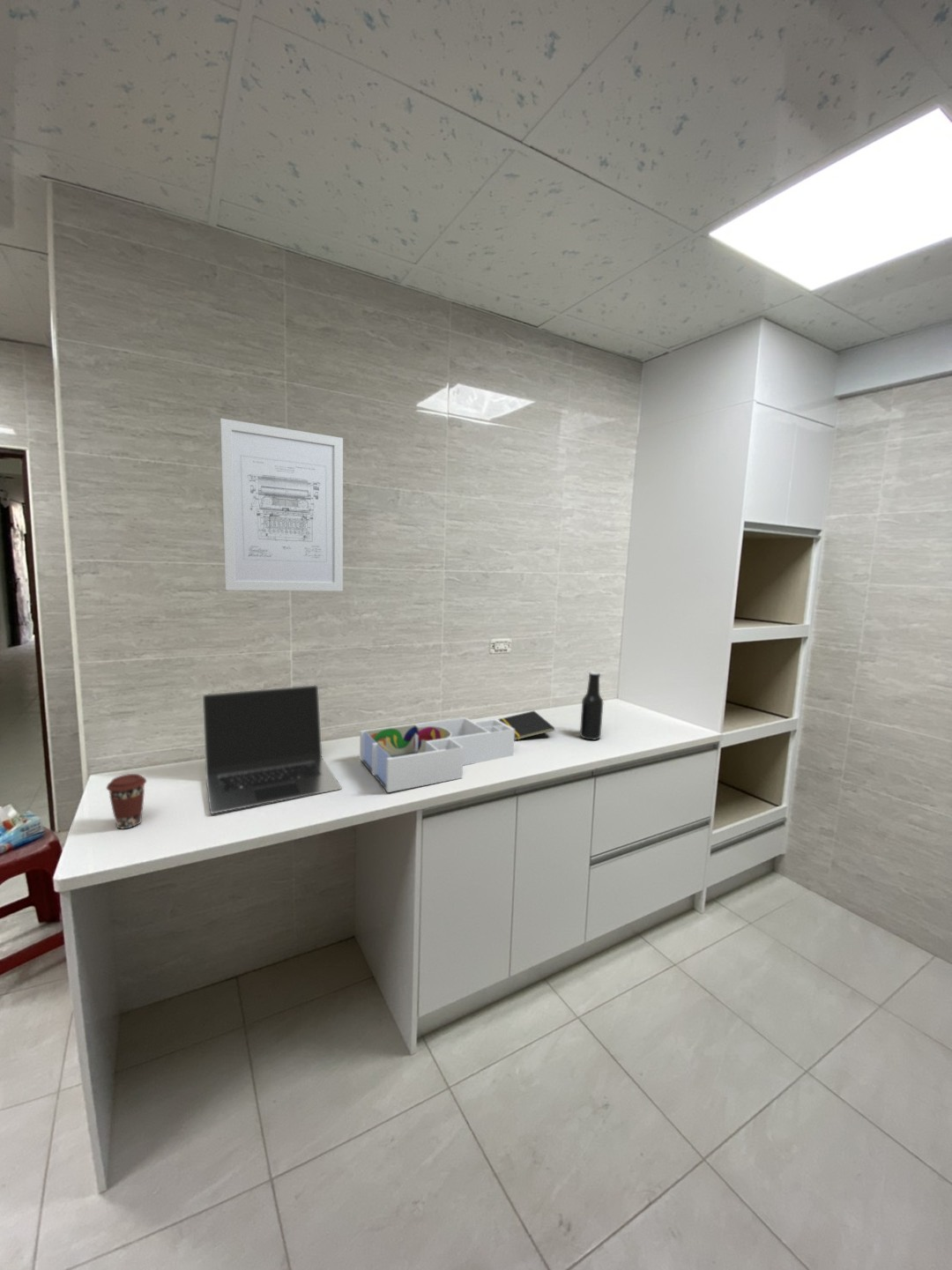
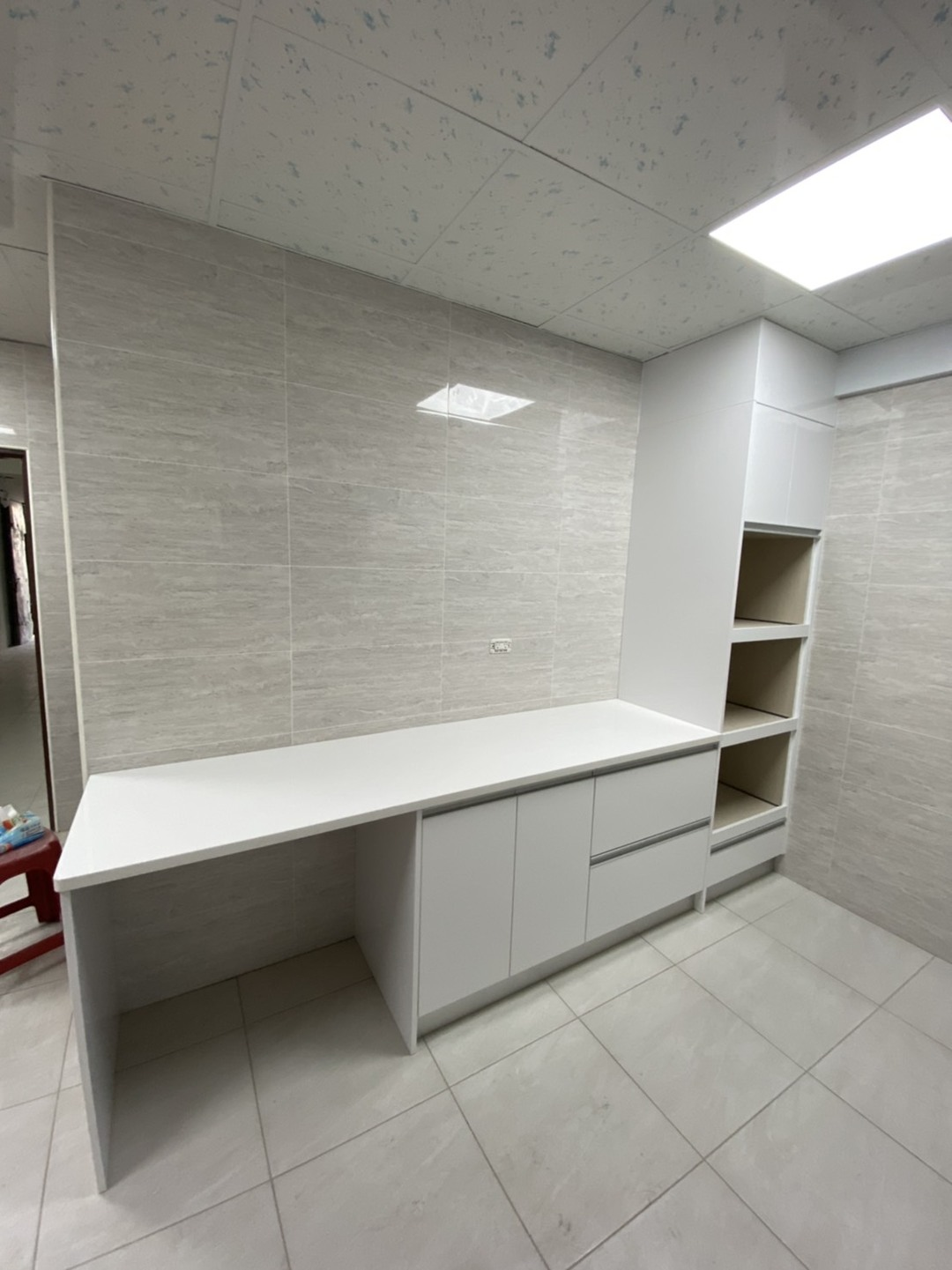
- laptop (271, 741)
- wall art (286, 511)
- desk organizer (443, 747)
- notepad (524, 724)
- beer bottle (592, 705)
- coffee cup (128, 801)
